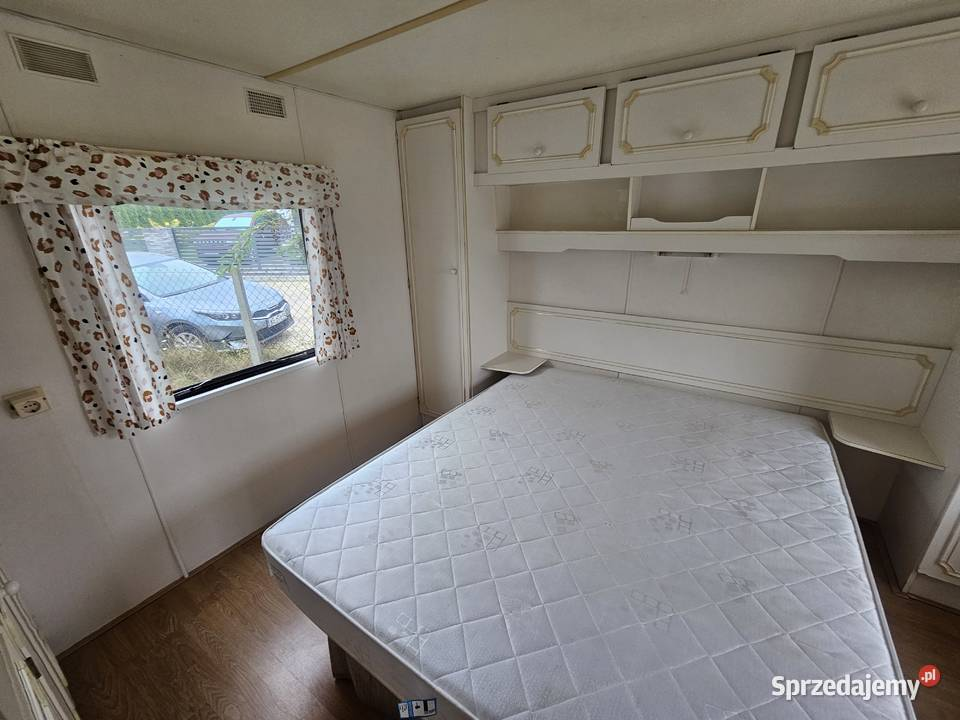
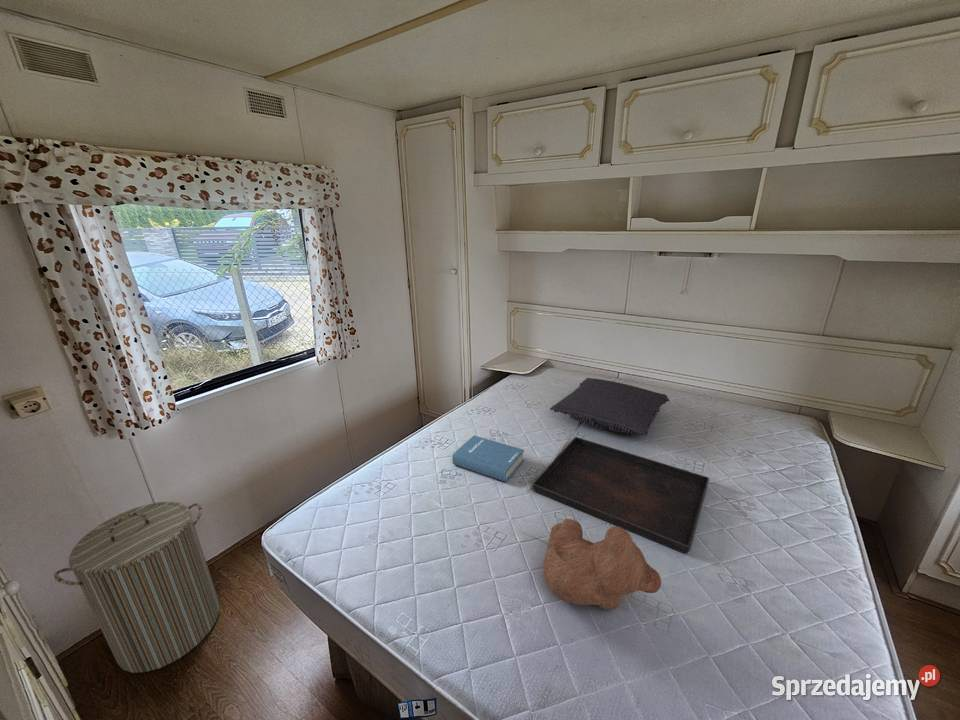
+ teddy bear (596, 559)
+ pillow (610, 404)
+ serving tray (620, 484)
+ hardback book (488, 457)
+ laundry hamper (150, 575)
